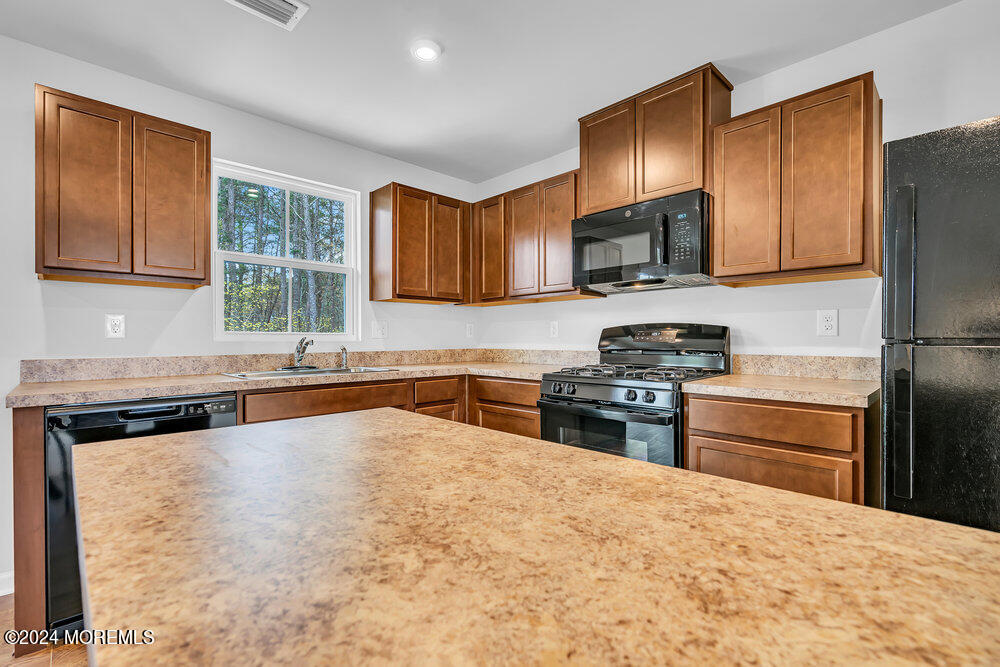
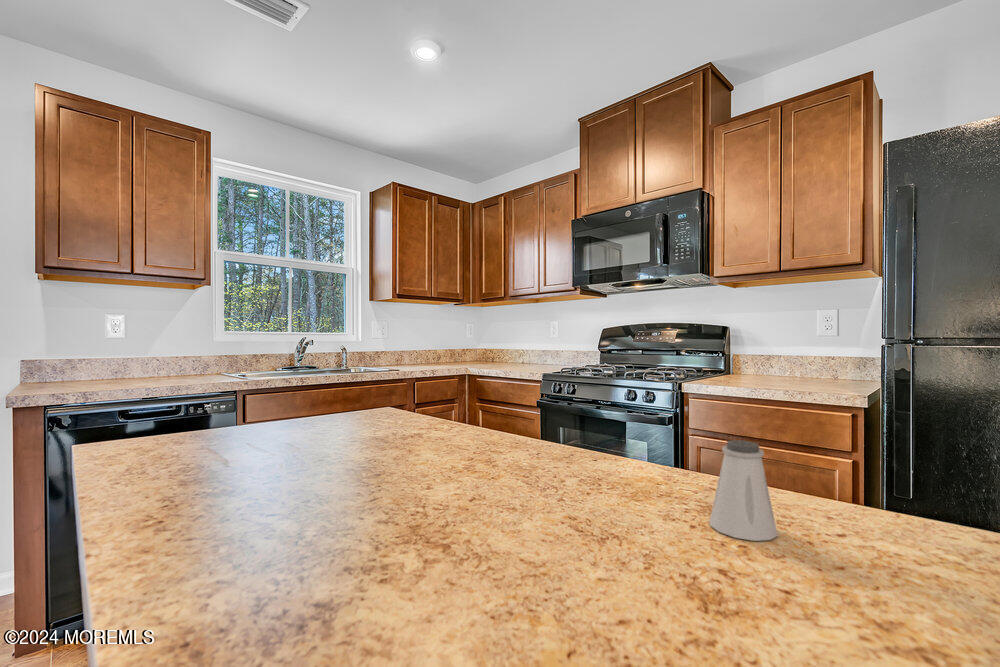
+ saltshaker (742, 485)
